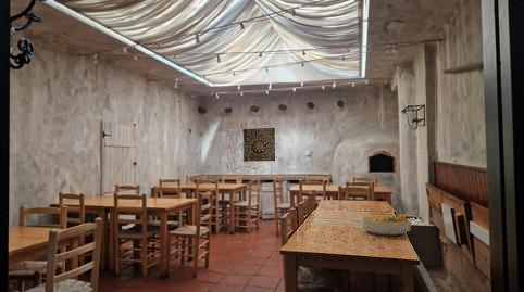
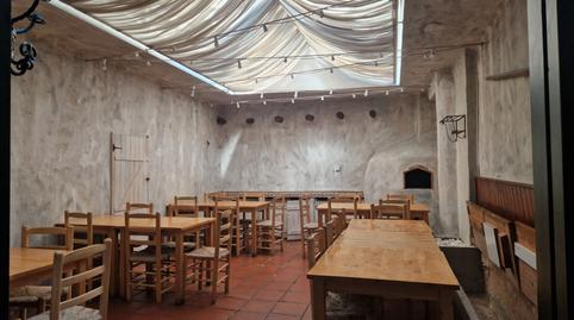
- fruit bowl (385, 223)
- wall art (259, 144)
